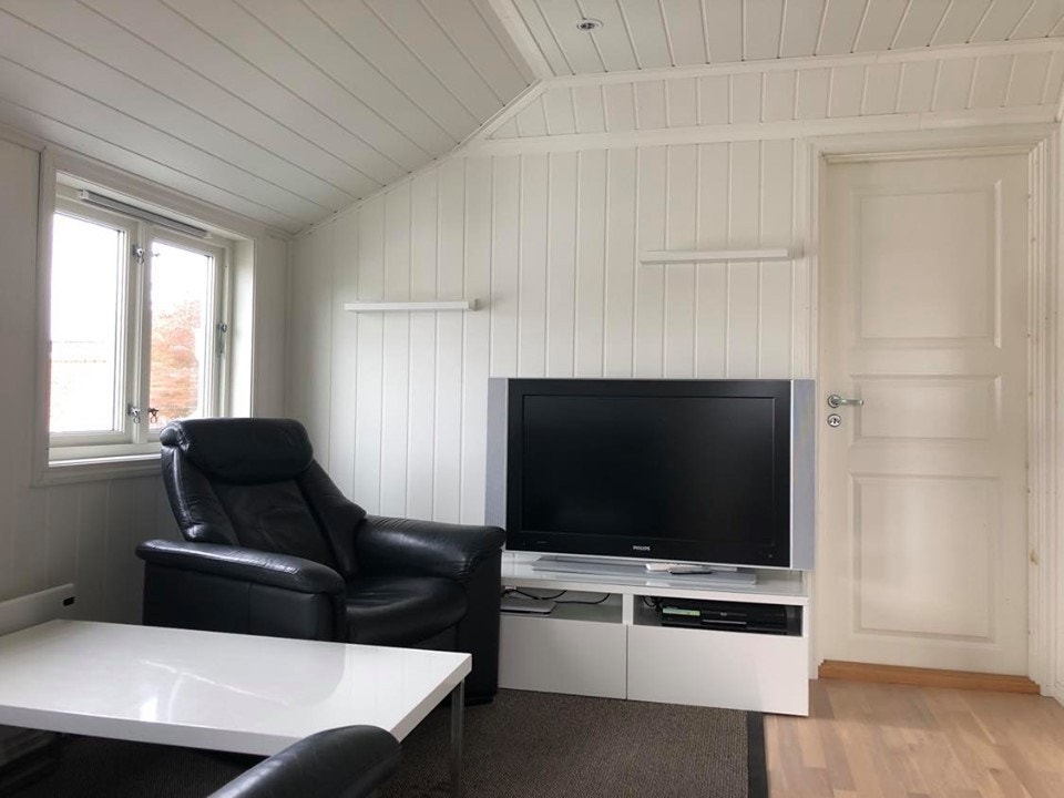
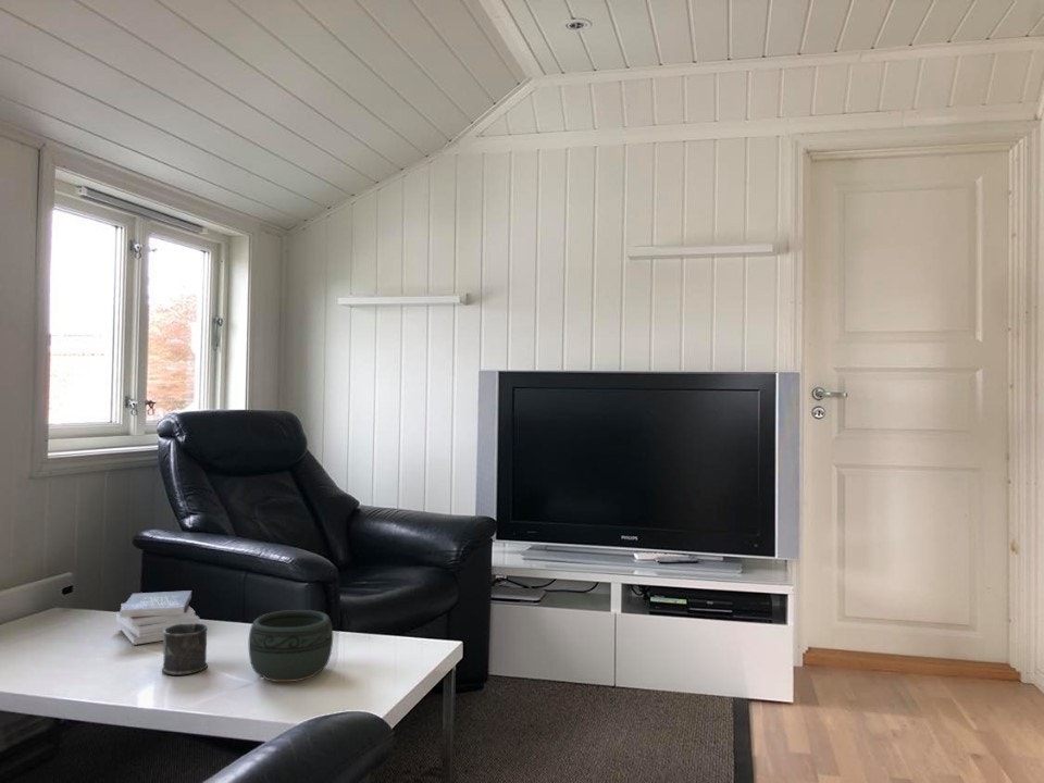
+ book (157, 616)
+ bowl (290, 646)
+ mug (184, 646)
